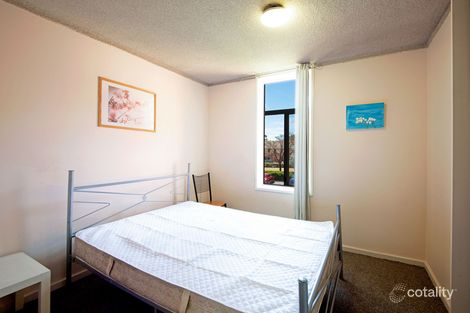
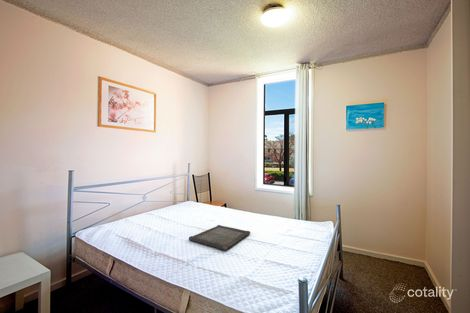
+ serving tray (221, 235)
